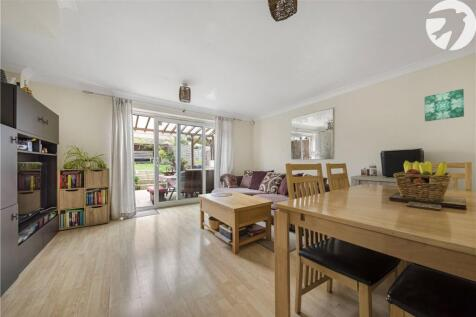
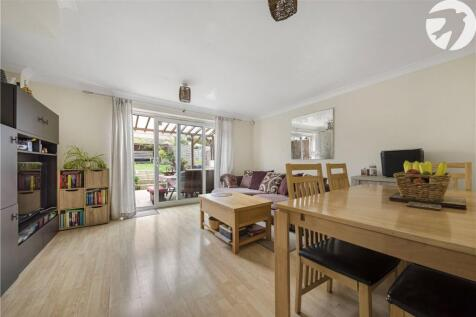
- wall art (443, 106)
